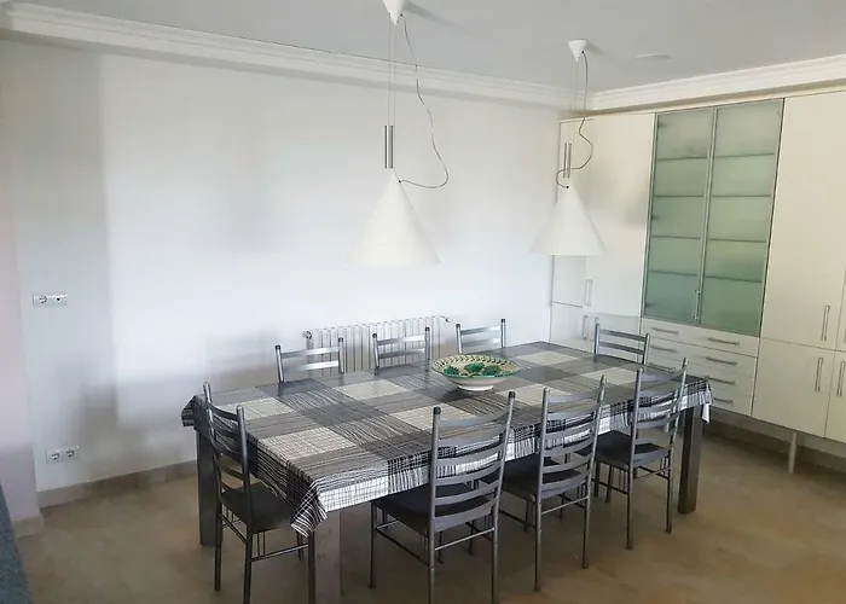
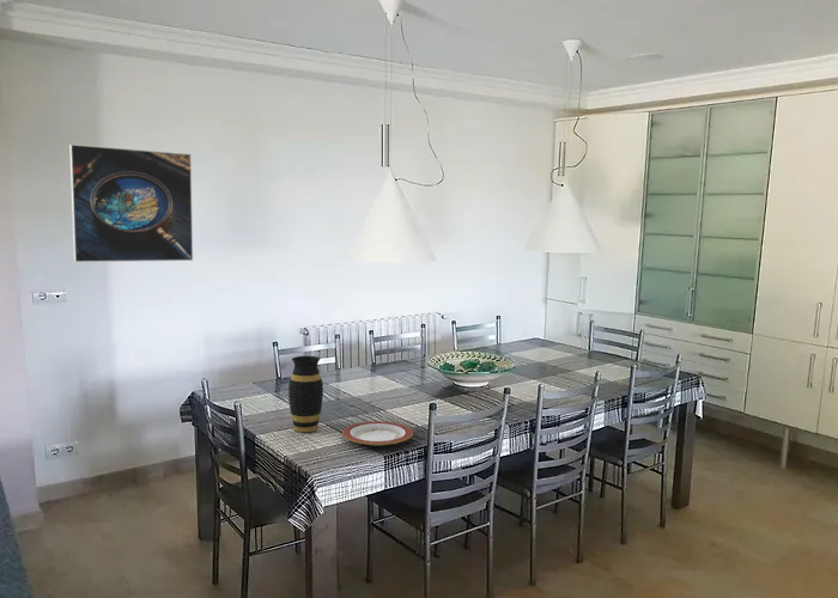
+ vase (305, 393)
+ plate (377, 434)
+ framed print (134, 206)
